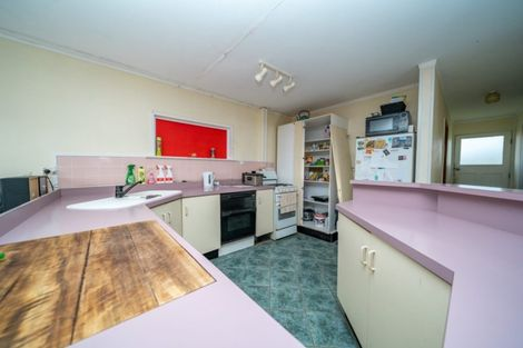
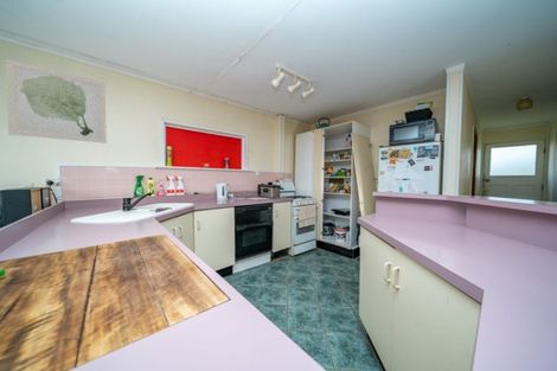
+ wall art (62, 105)
